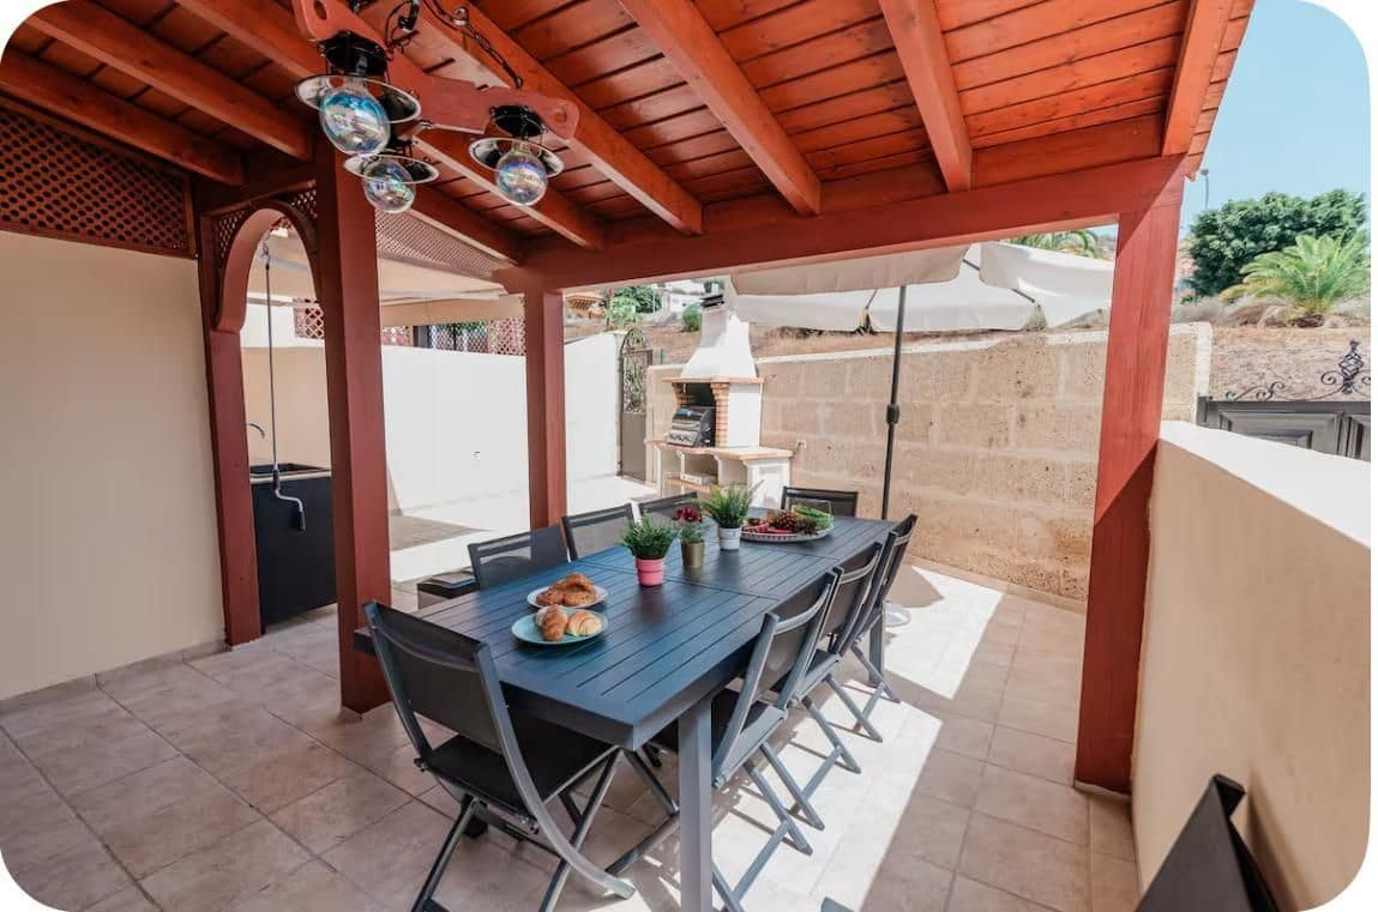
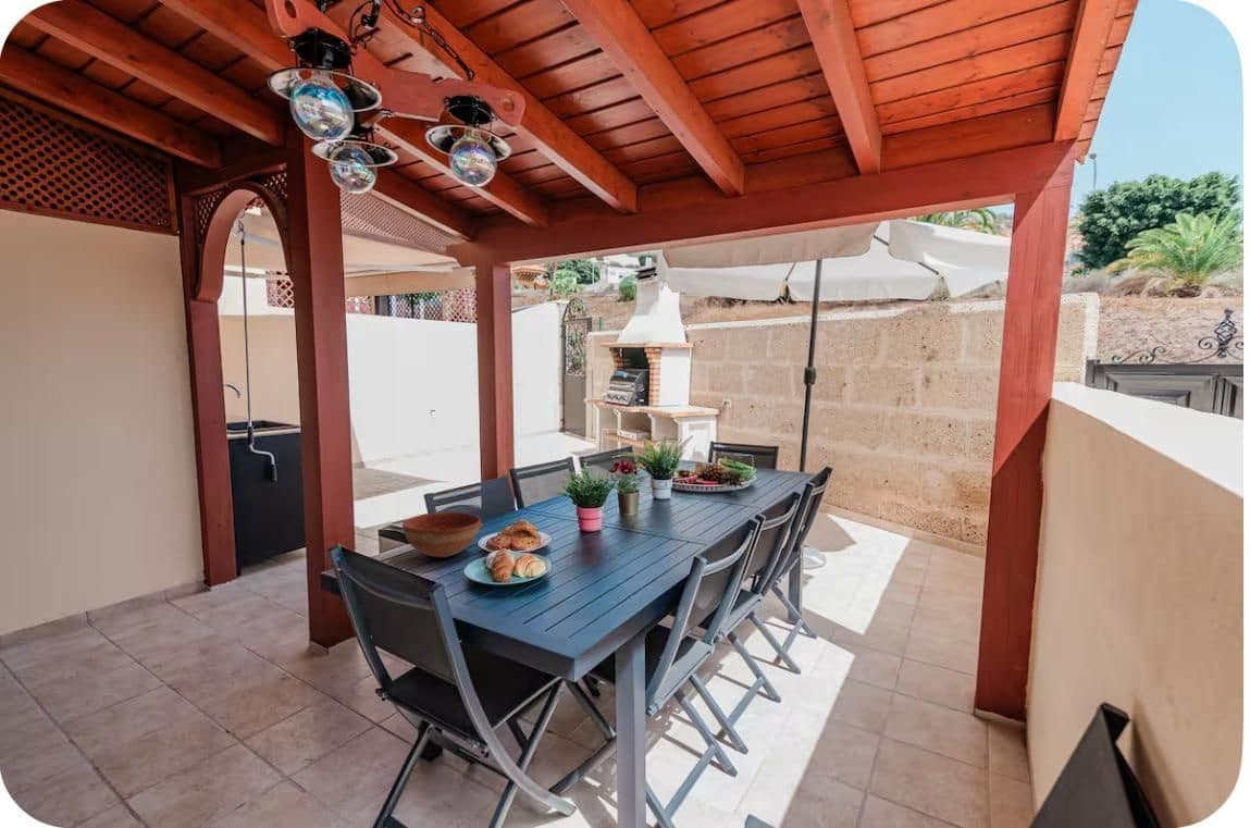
+ bowl (443, 536)
